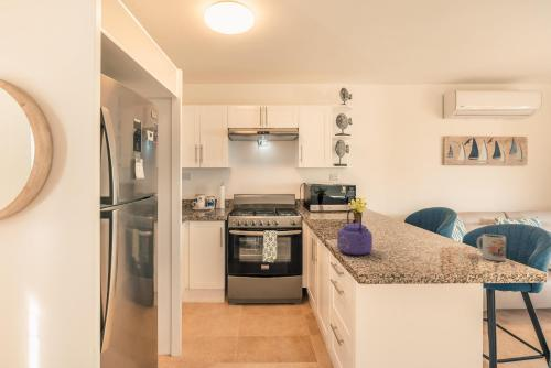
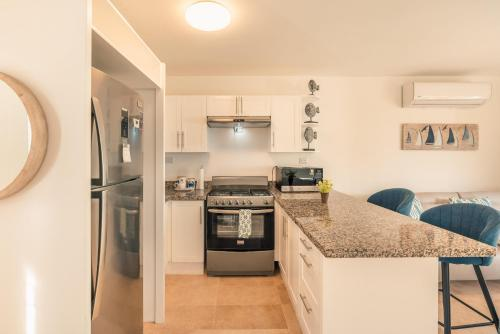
- mug (489, 246)
- kettle (356, 231)
